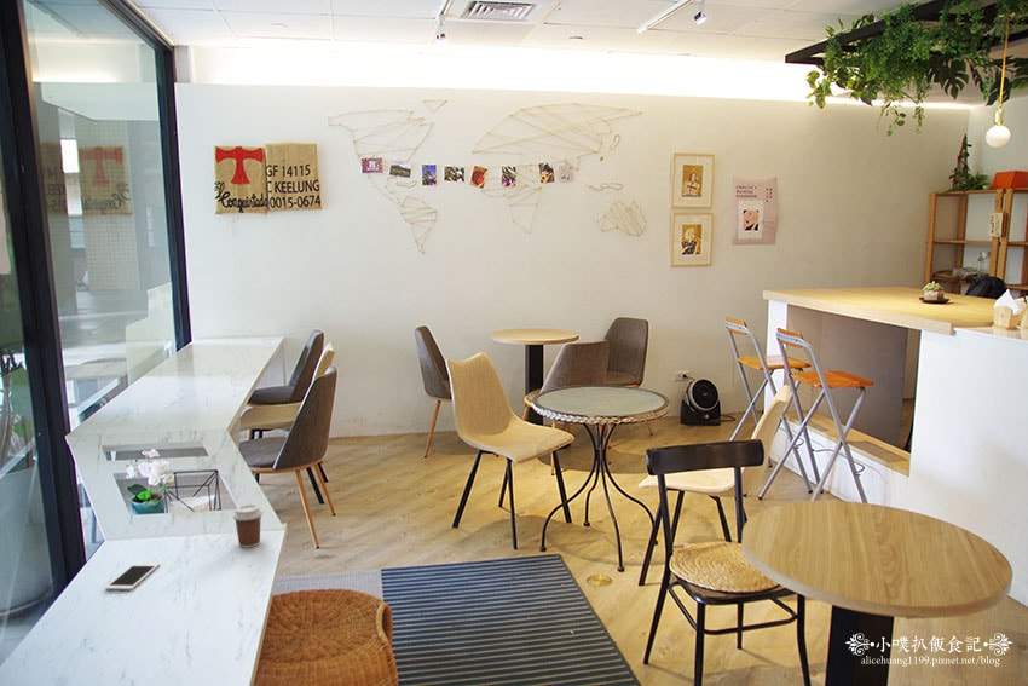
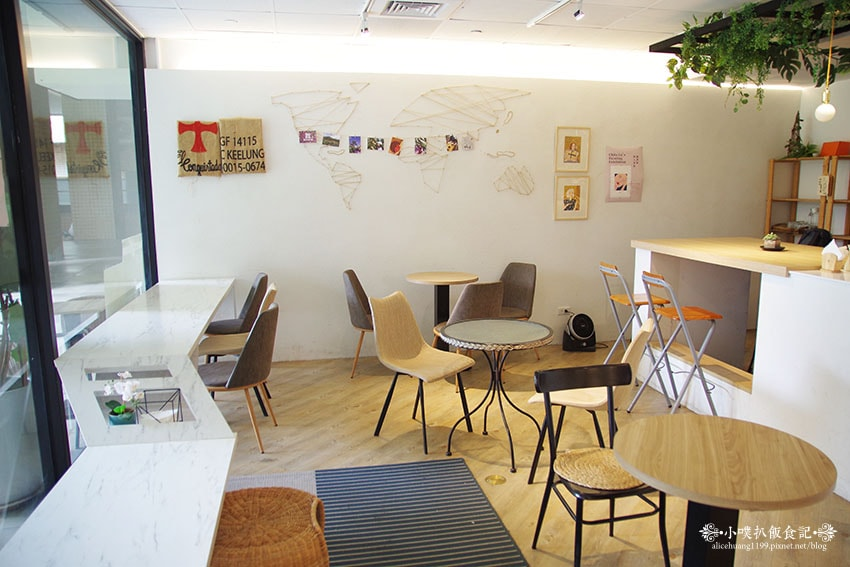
- cell phone (133, 576)
- coffee cup (248, 525)
